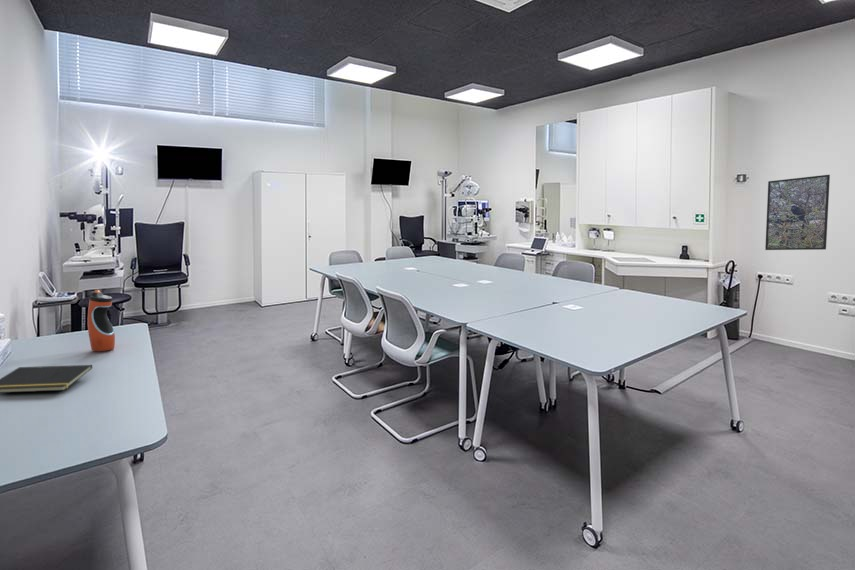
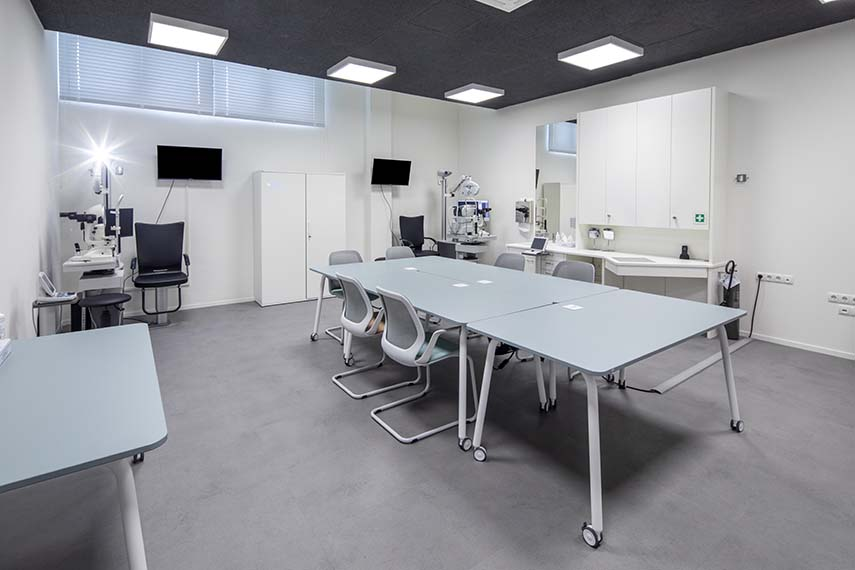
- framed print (796, 214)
- notepad (41, 378)
- water bottle (101, 319)
